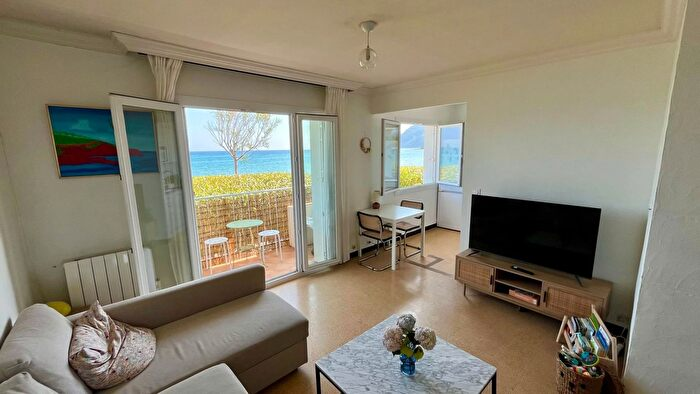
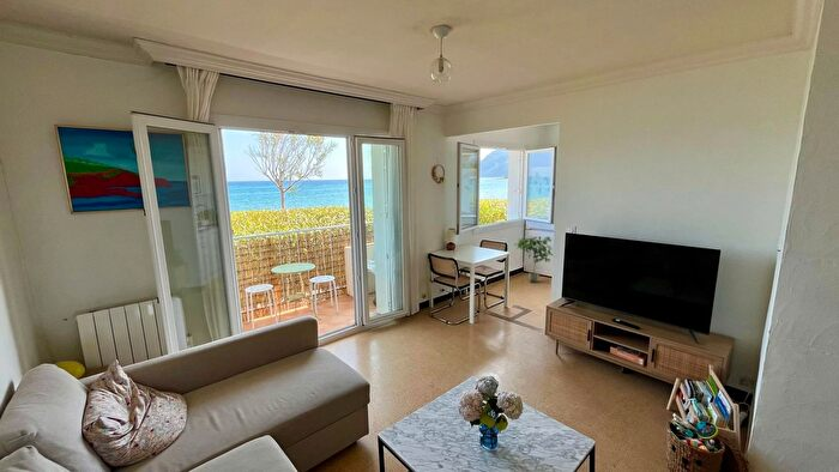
+ potted plant (533, 259)
